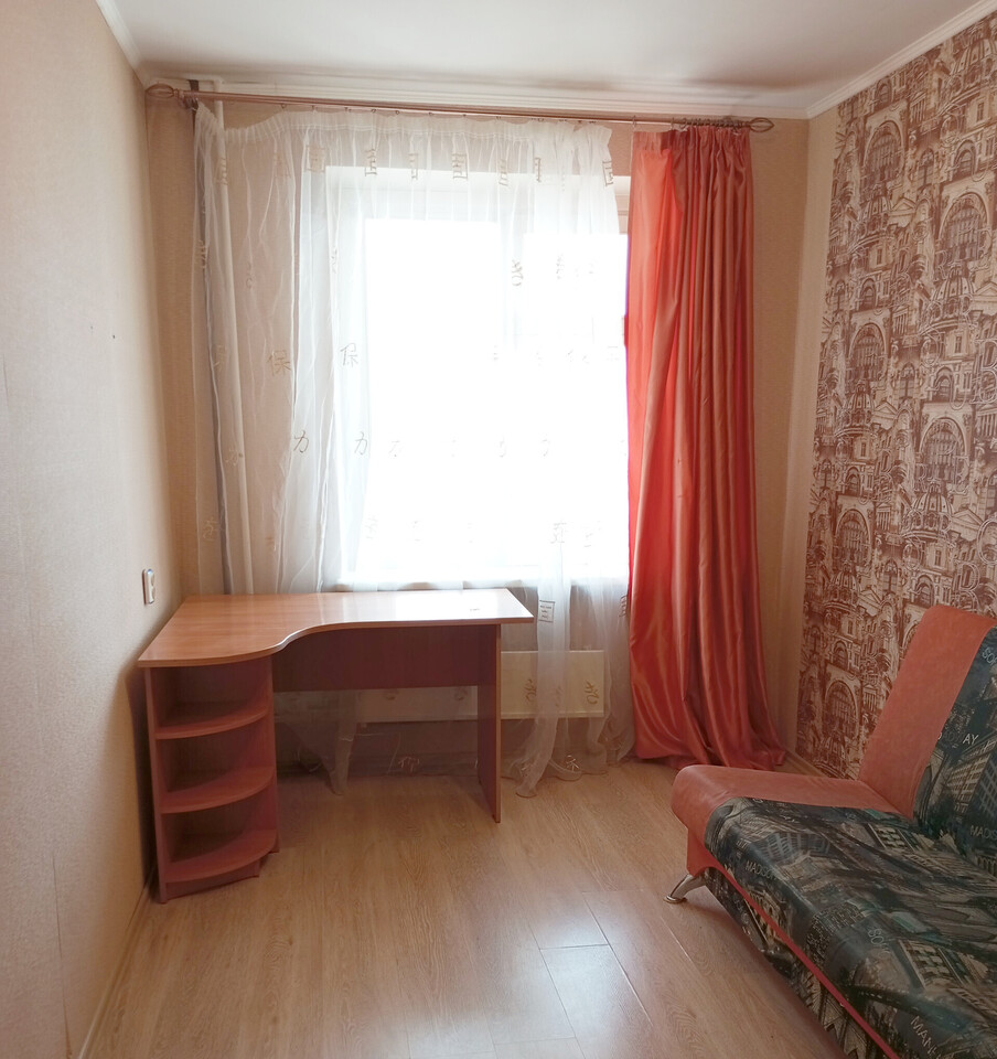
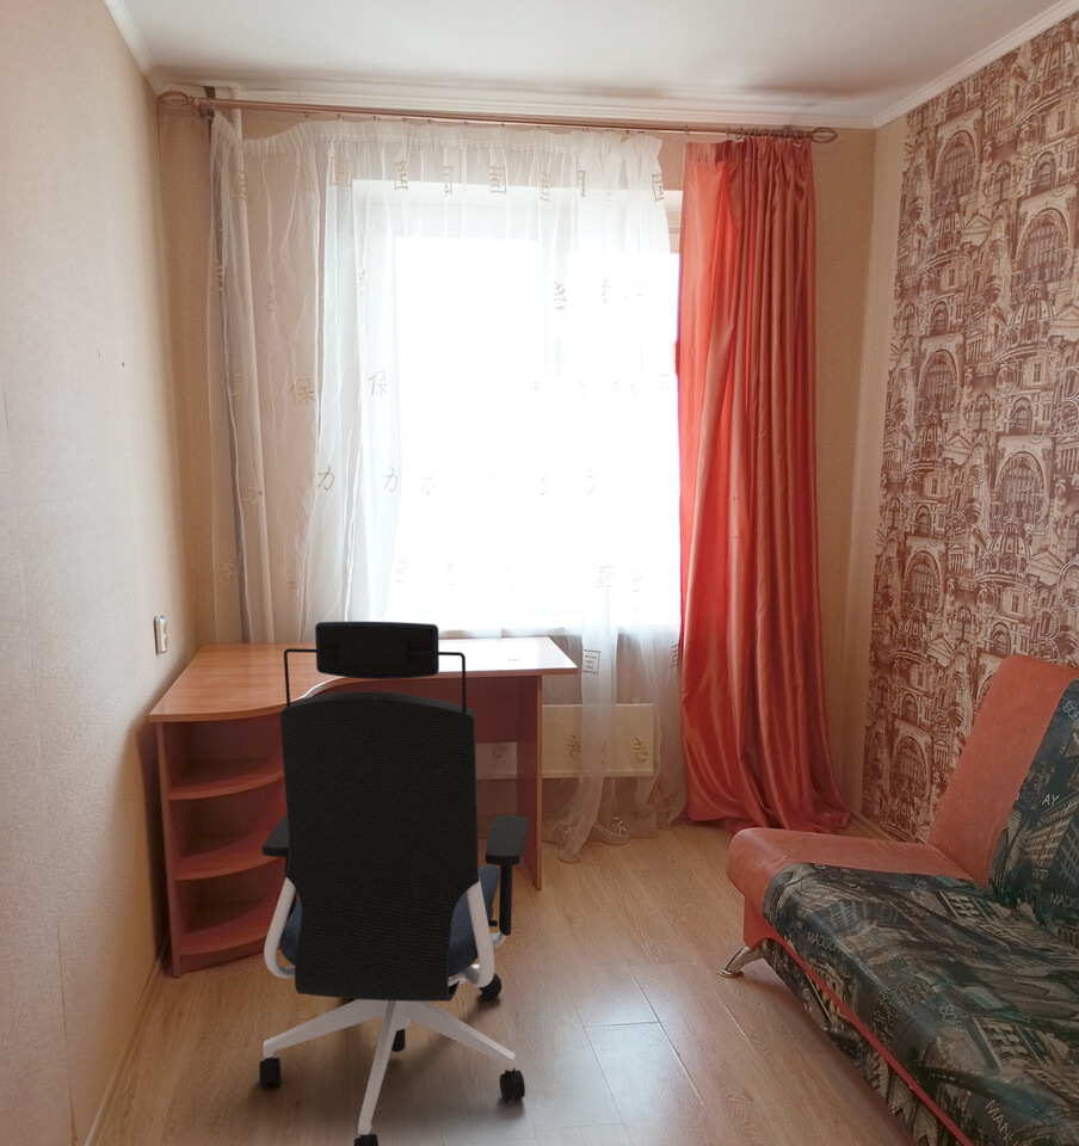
+ office chair (393, 850)
